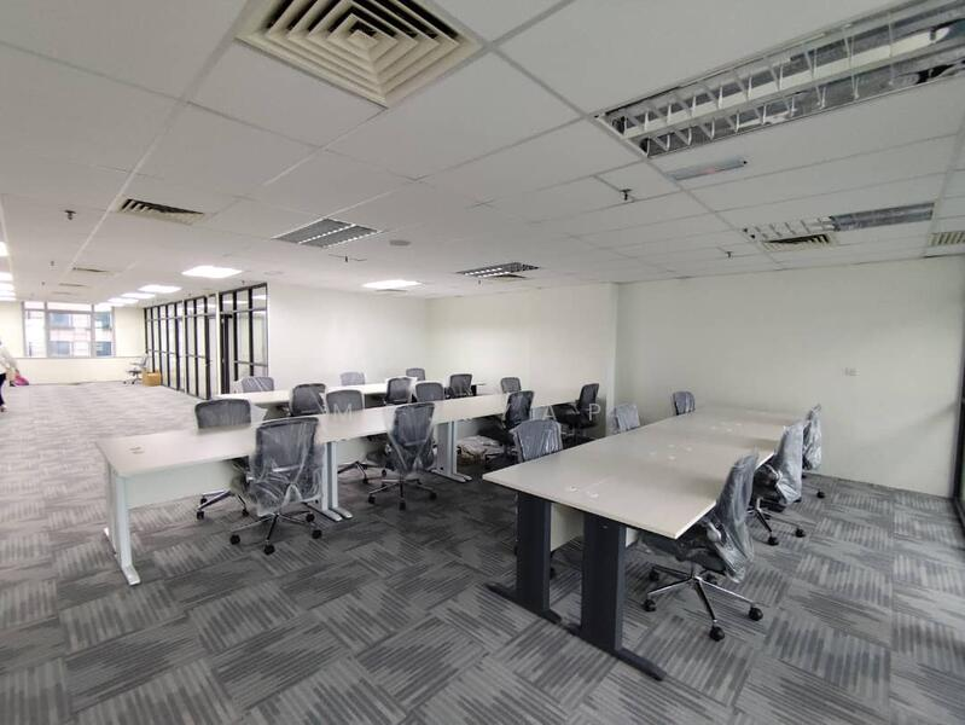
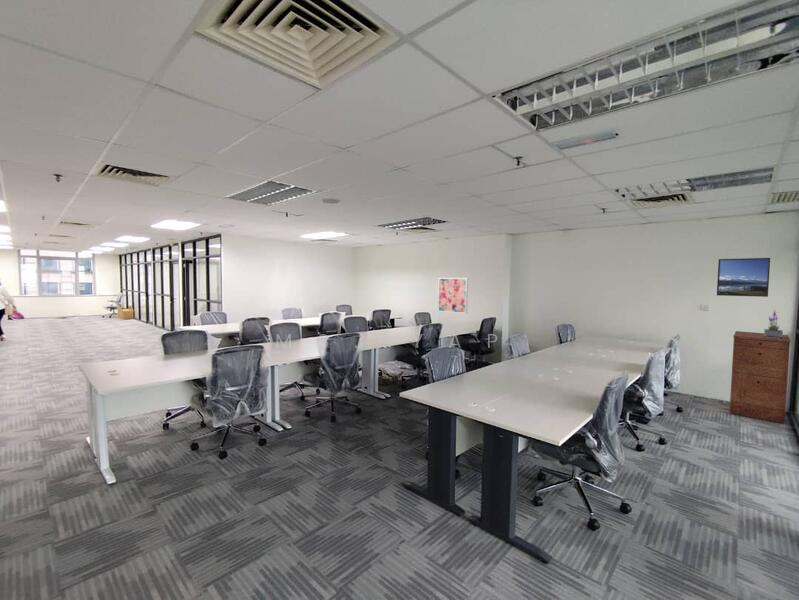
+ potted plant (773, 323)
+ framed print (742, 277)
+ wall art (452, 295)
+ filing cabinet (758, 374)
